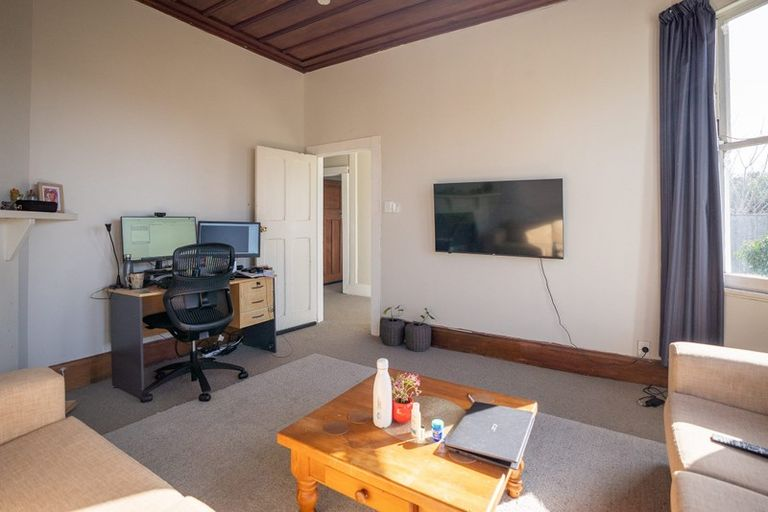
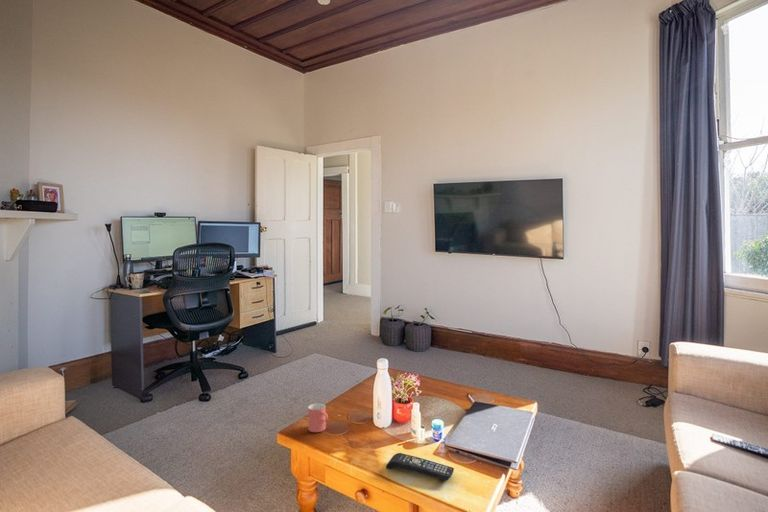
+ remote control (419, 466)
+ cup (319, 418)
